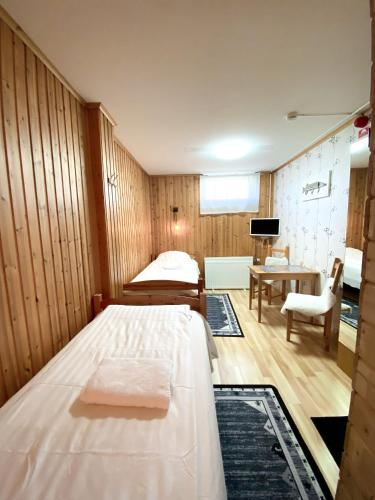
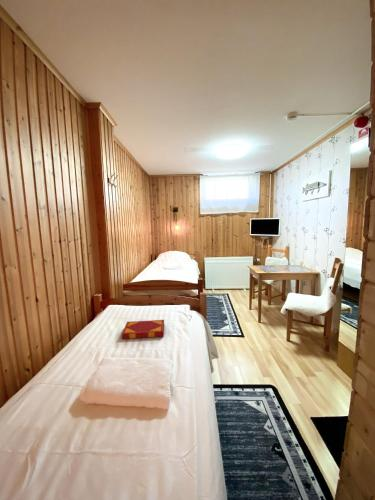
+ hardback book (144, 328)
